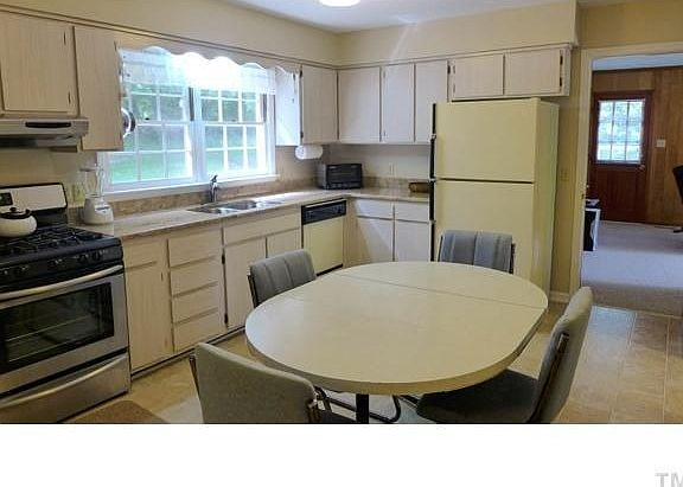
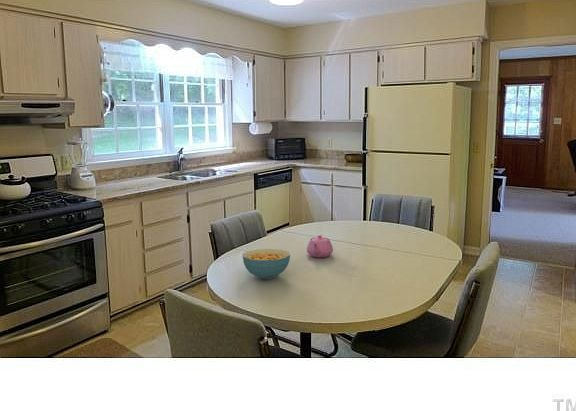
+ cereal bowl (266, 265)
+ teapot (319, 245)
